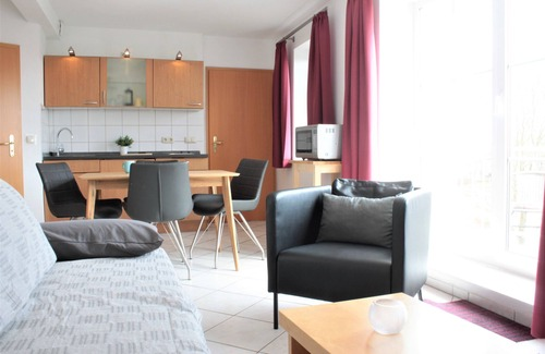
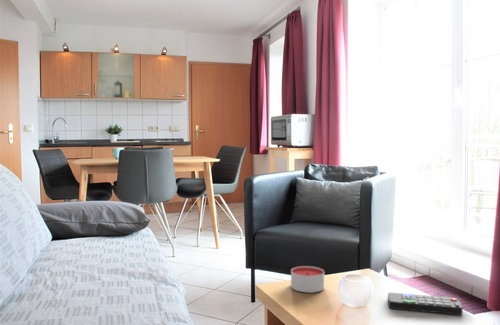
+ candle (307, 278)
+ remote control (423, 302)
